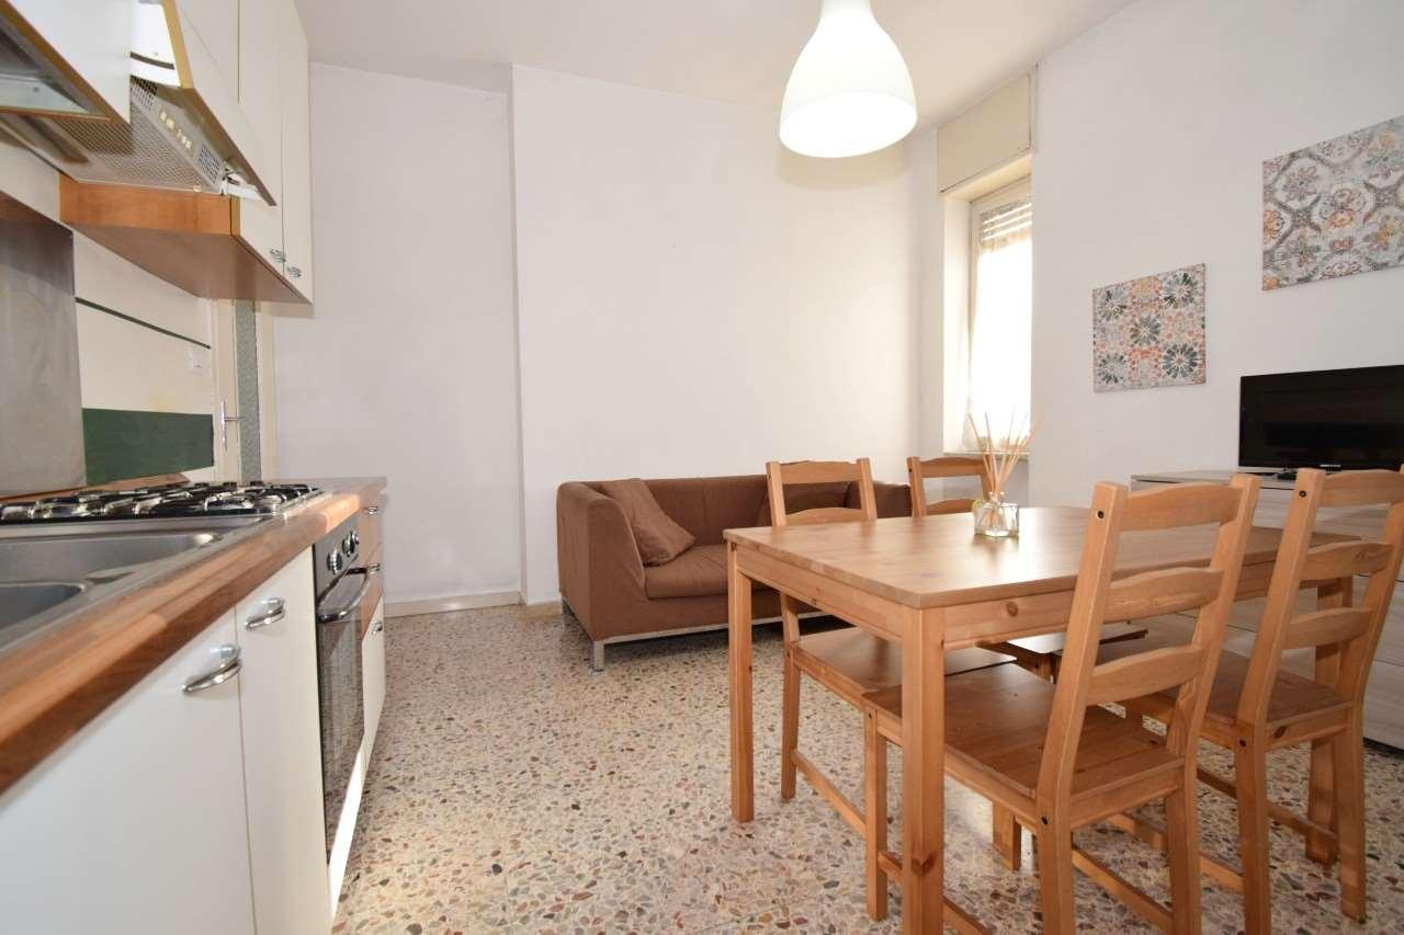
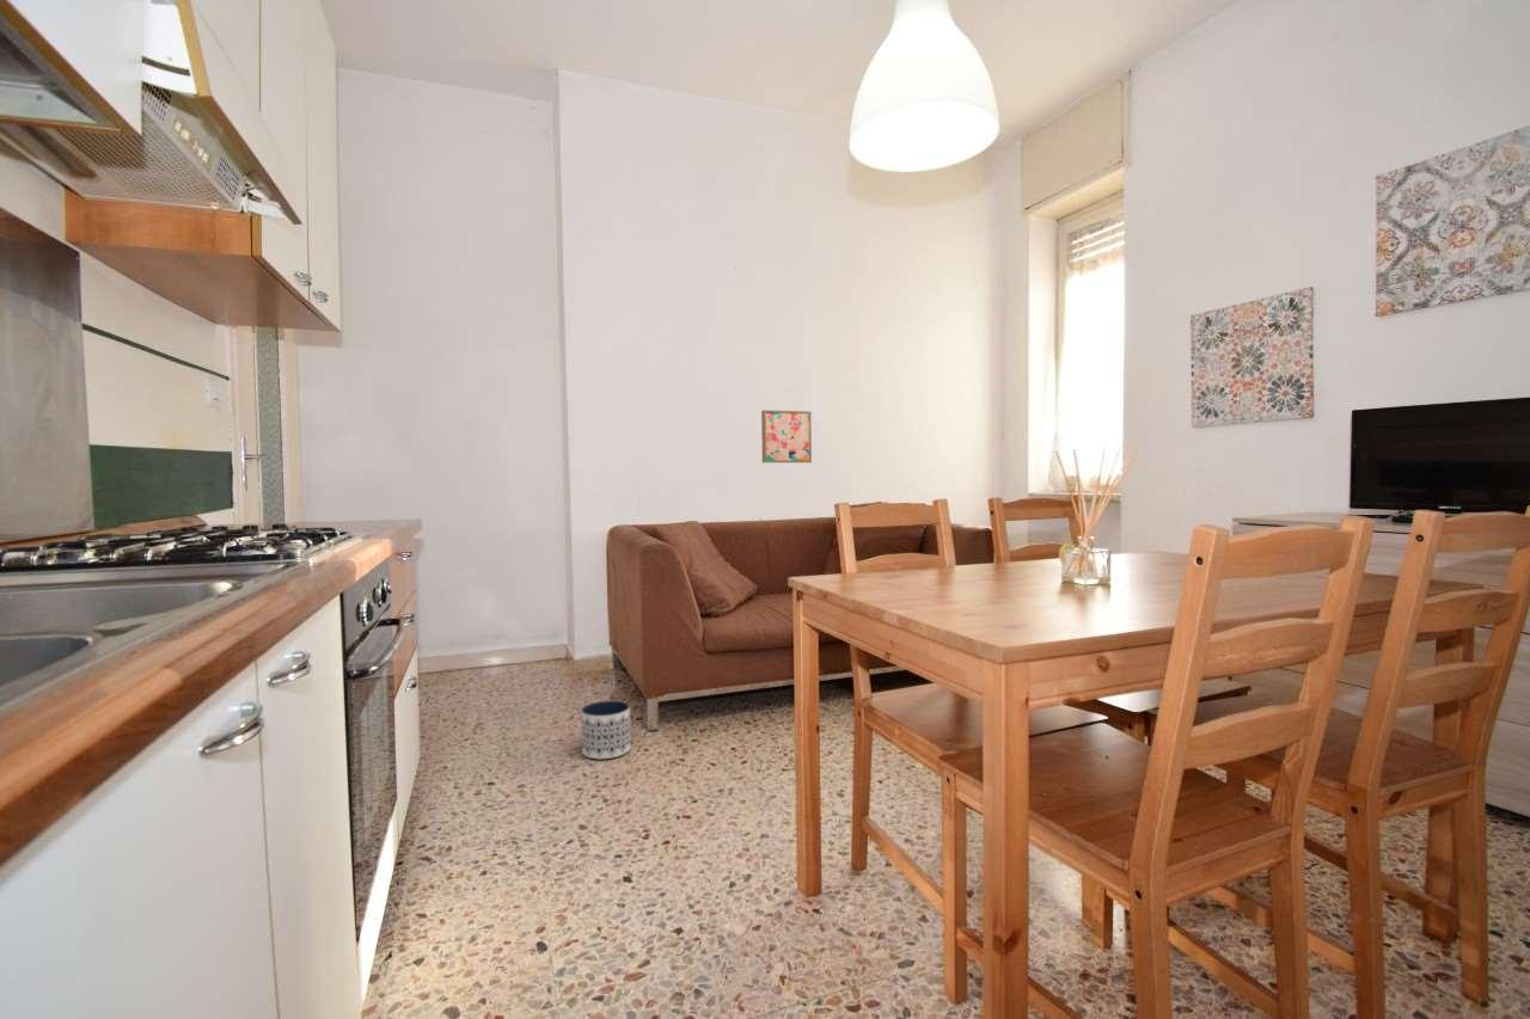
+ planter (606, 729)
+ wall art (787, 436)
